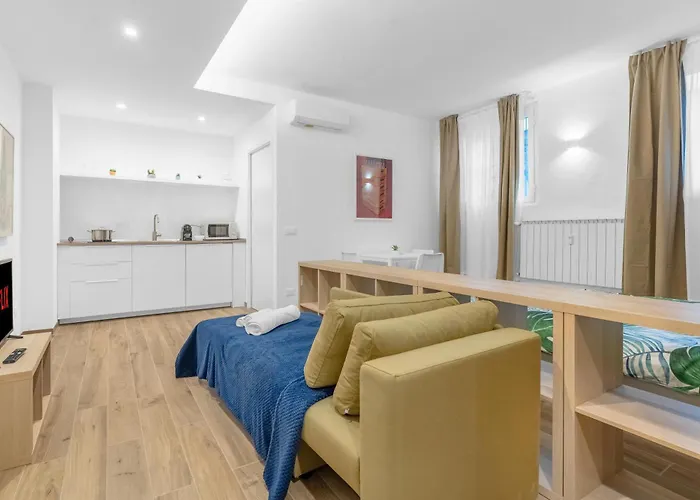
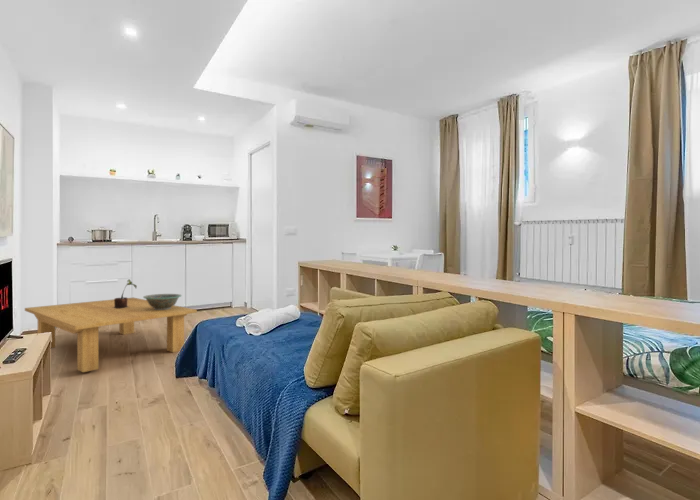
+ coffee table (110, 324)
+ decorative bowl (162, 302)
+ potted plant (123, 292)
